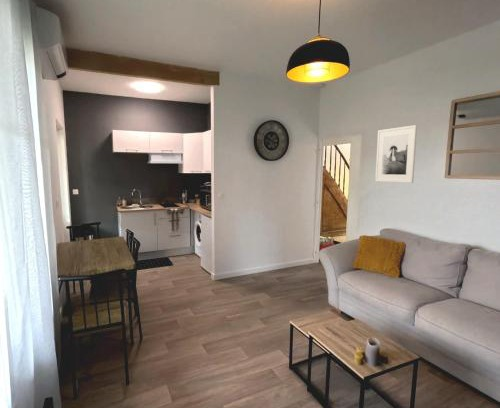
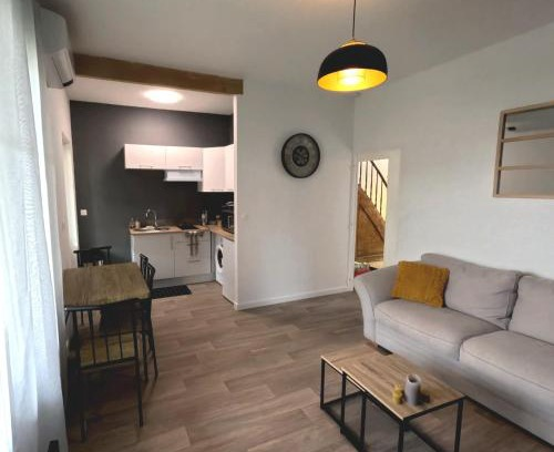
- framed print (394, 155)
